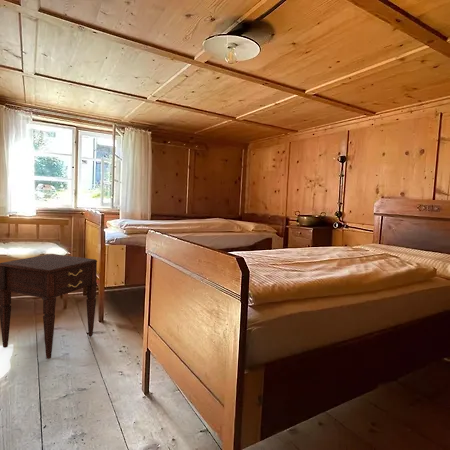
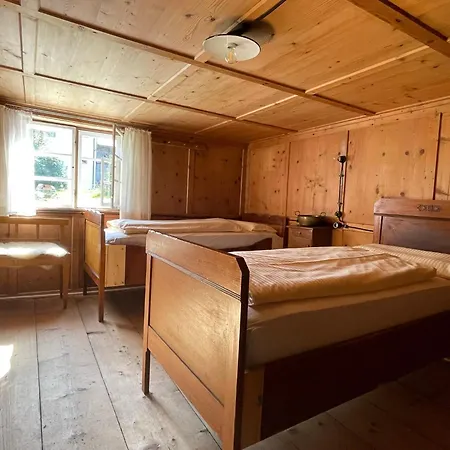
- nightstand (50, 301)
